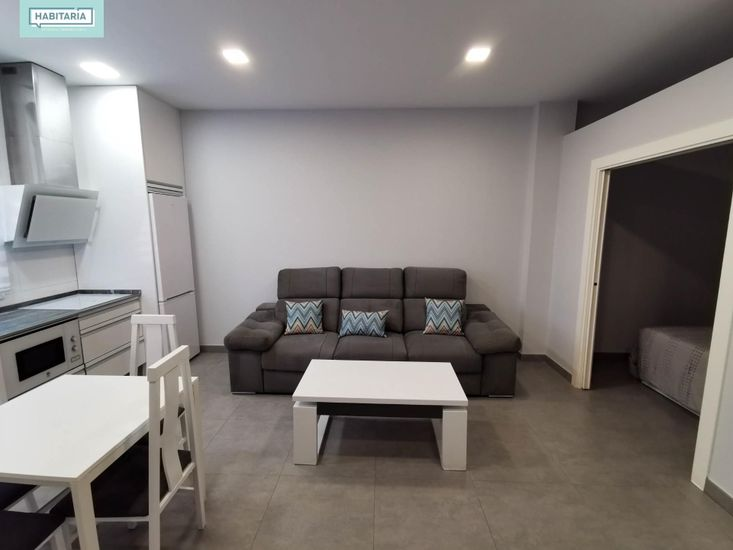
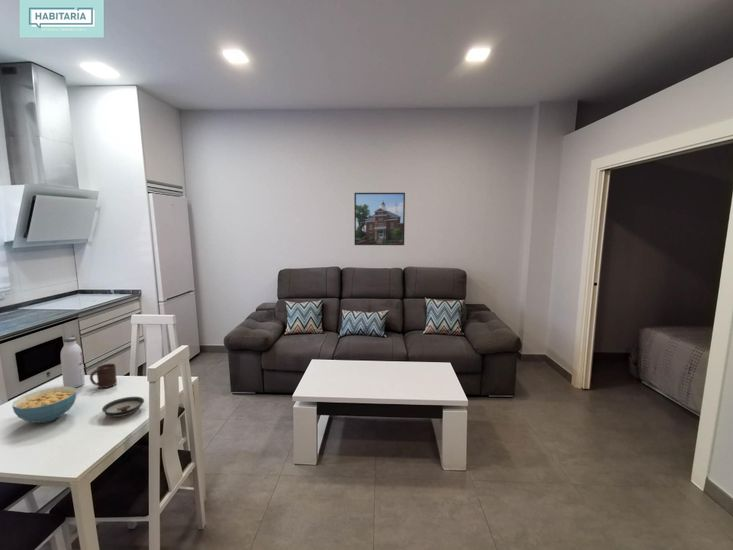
+ water bottle (72, 361)
+ saucer (124, 408)
+ cup (104, 376)
+ cereal bowl (47, 408)
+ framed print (379, 219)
